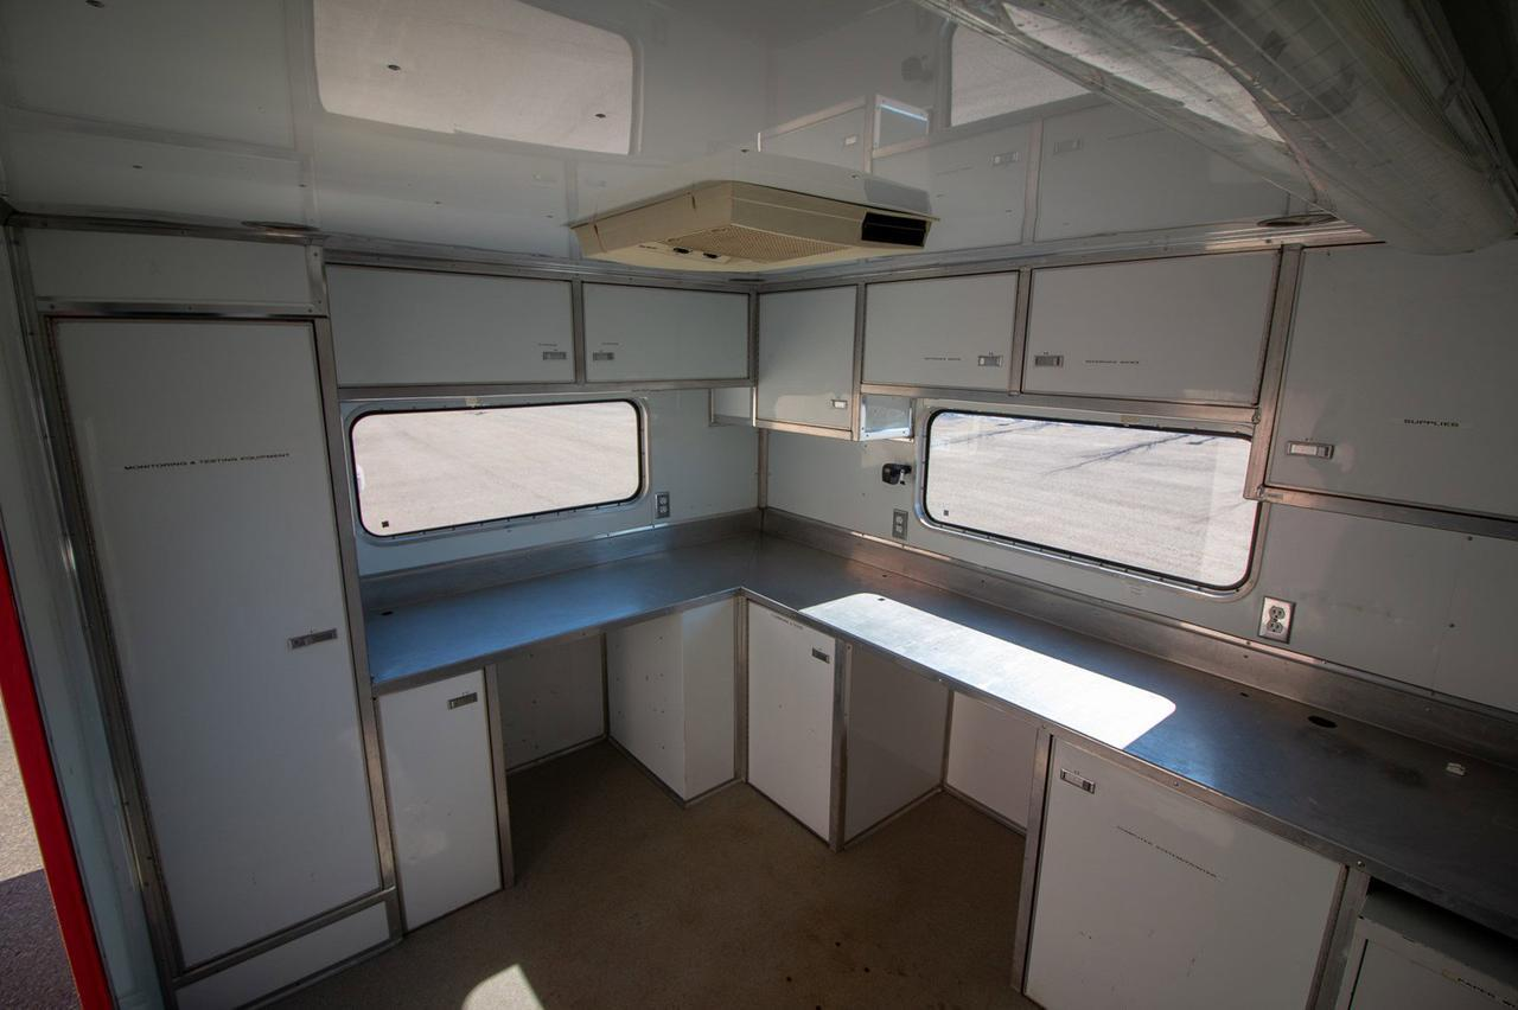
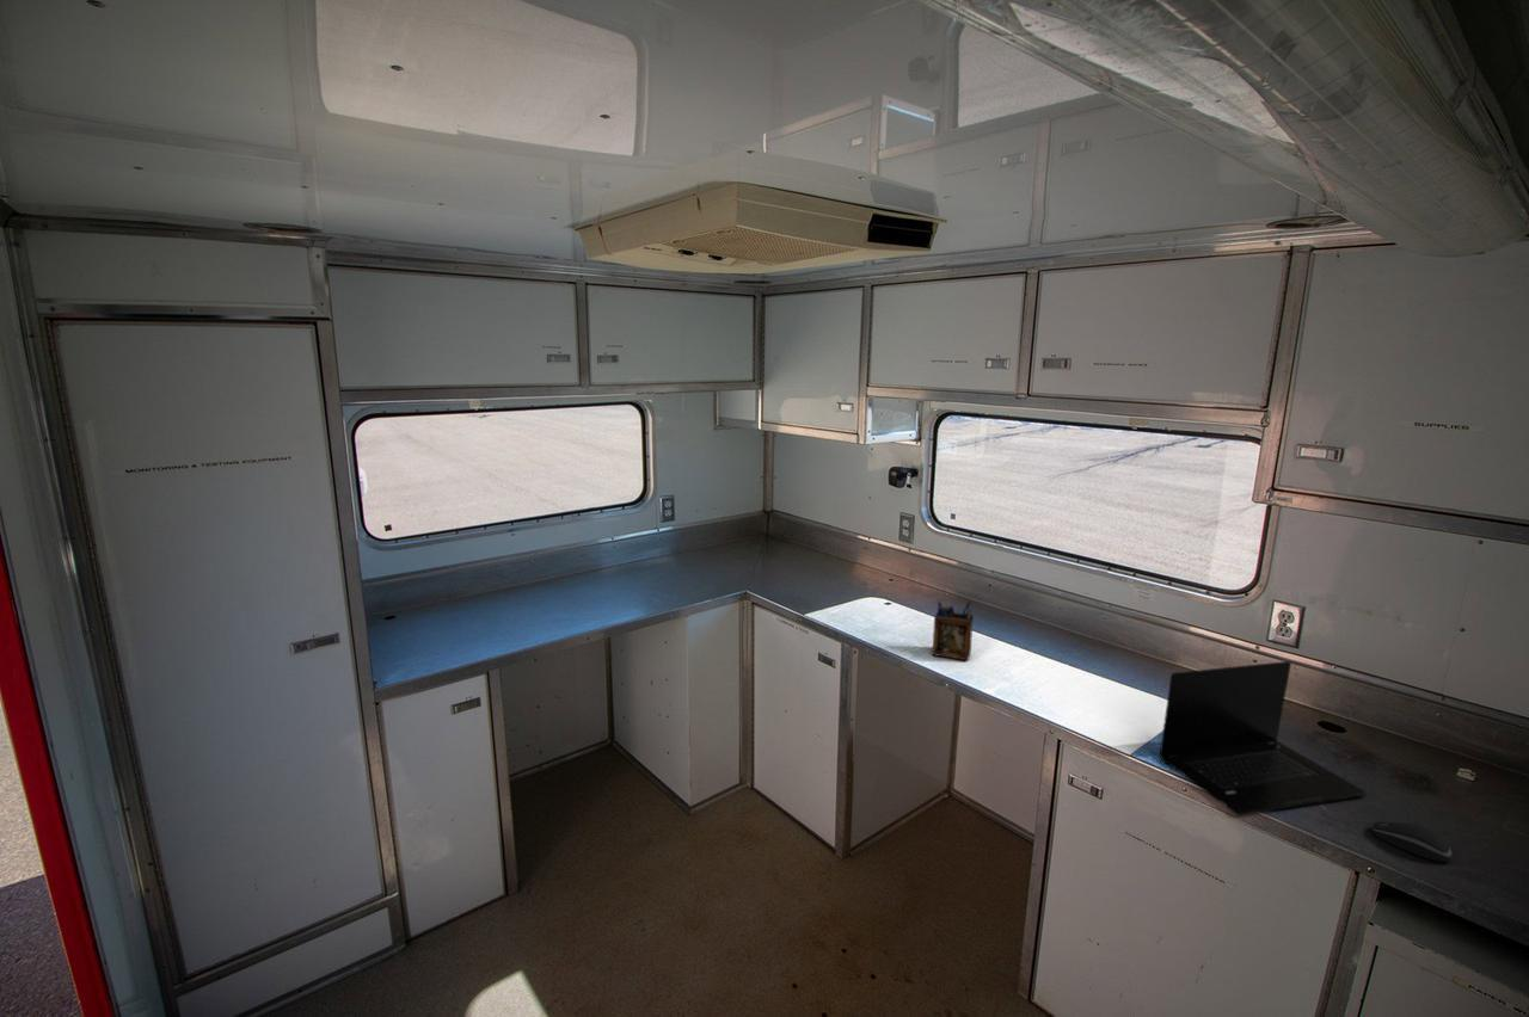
+ laptop (1265, 732)
+ computer mouse (1412, 836)
+ desk organizer (953, 628)
